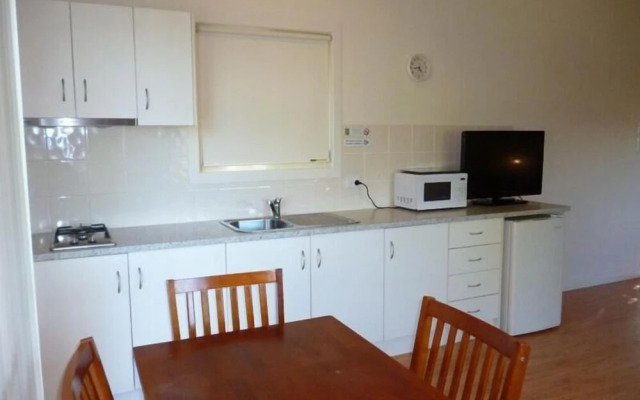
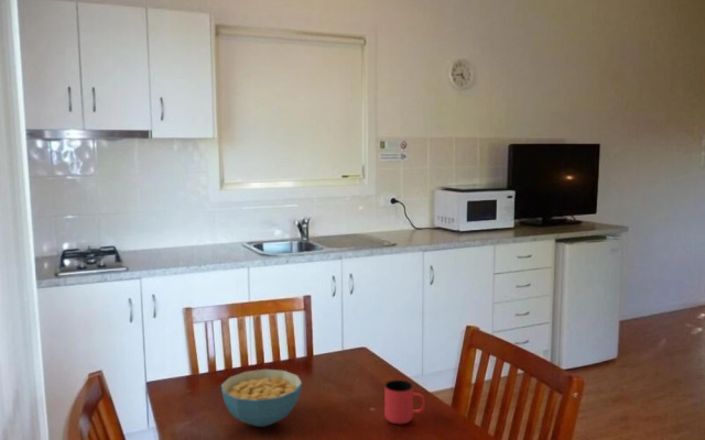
+ cereal bowl (262, 402)
+ cup (404, 402)
